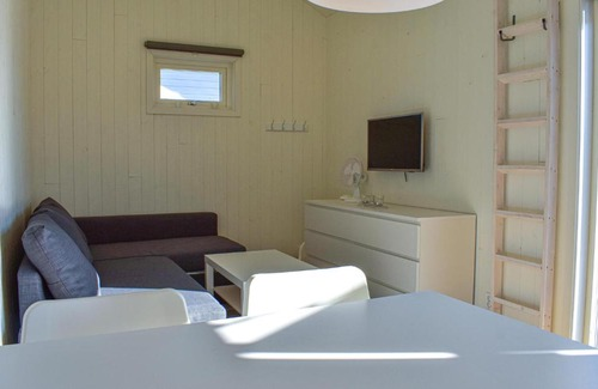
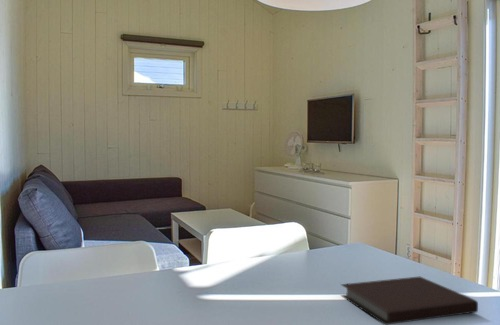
+ notebook (405, 298)
